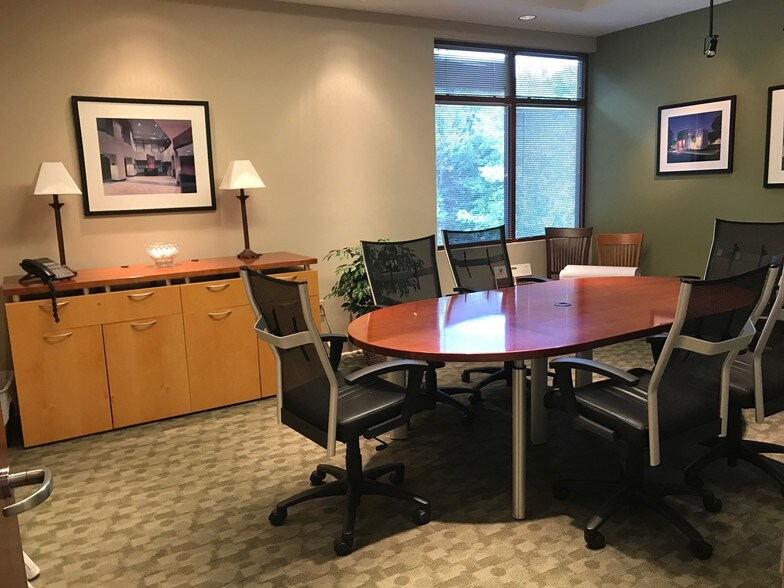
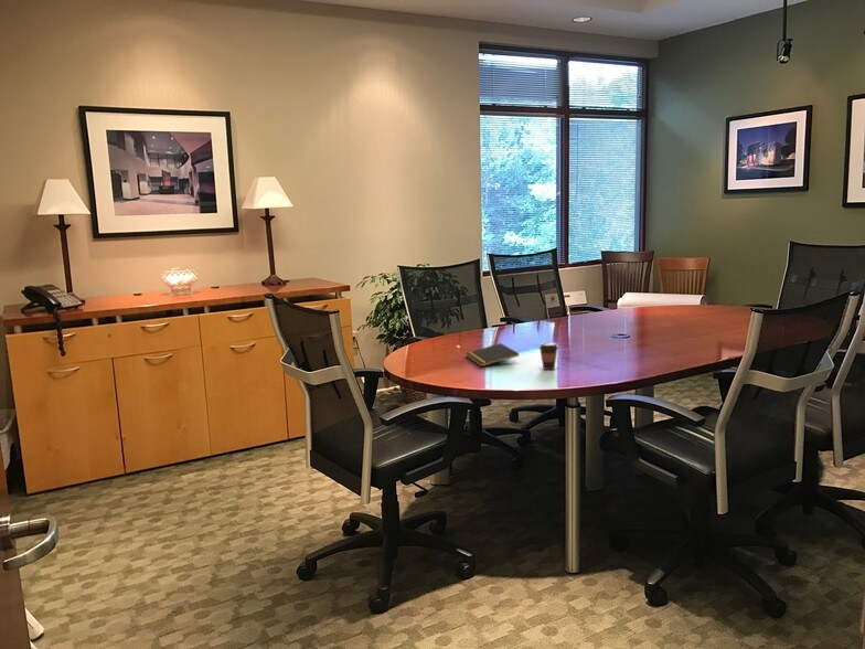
+ coffee cup (548, 355)
+ notepad (491, 354)
